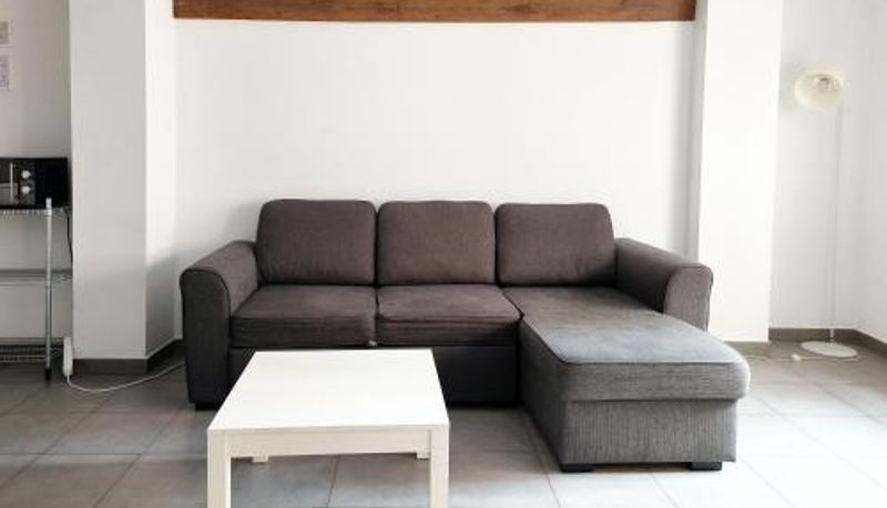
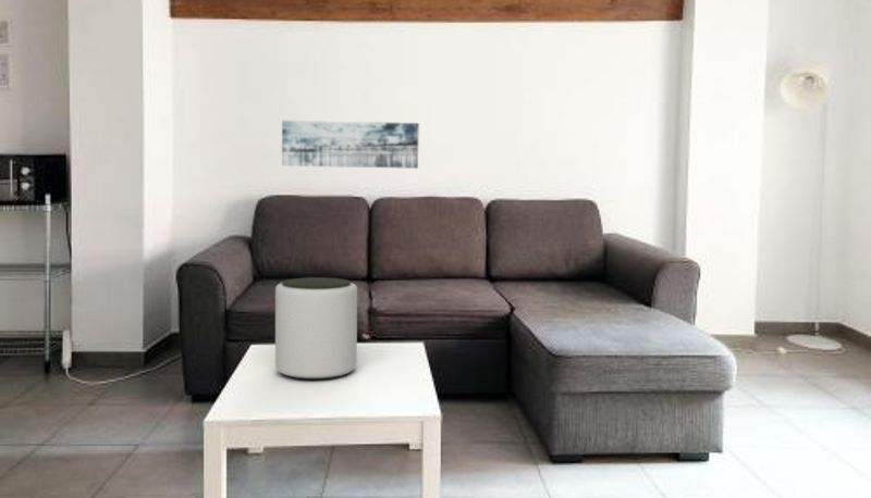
+ wall art (351, 144)
+ plant pot (316, 326)
